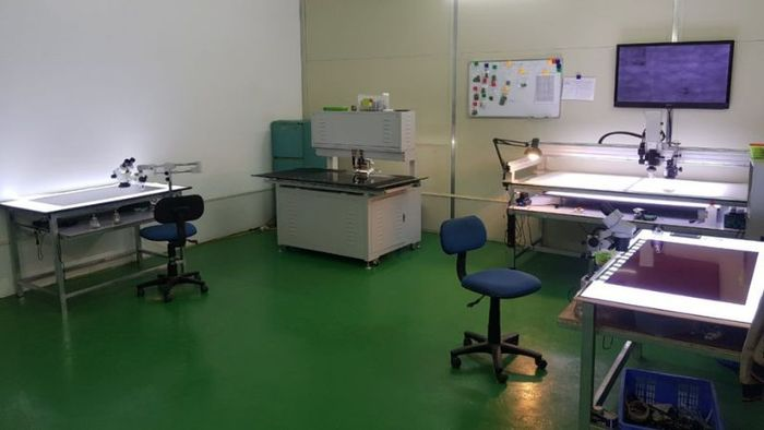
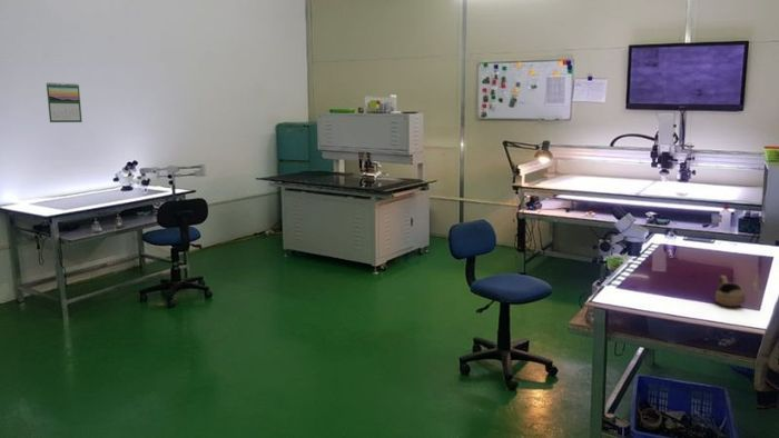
+ cup (730, 291)
+ calendar (63, 102)
